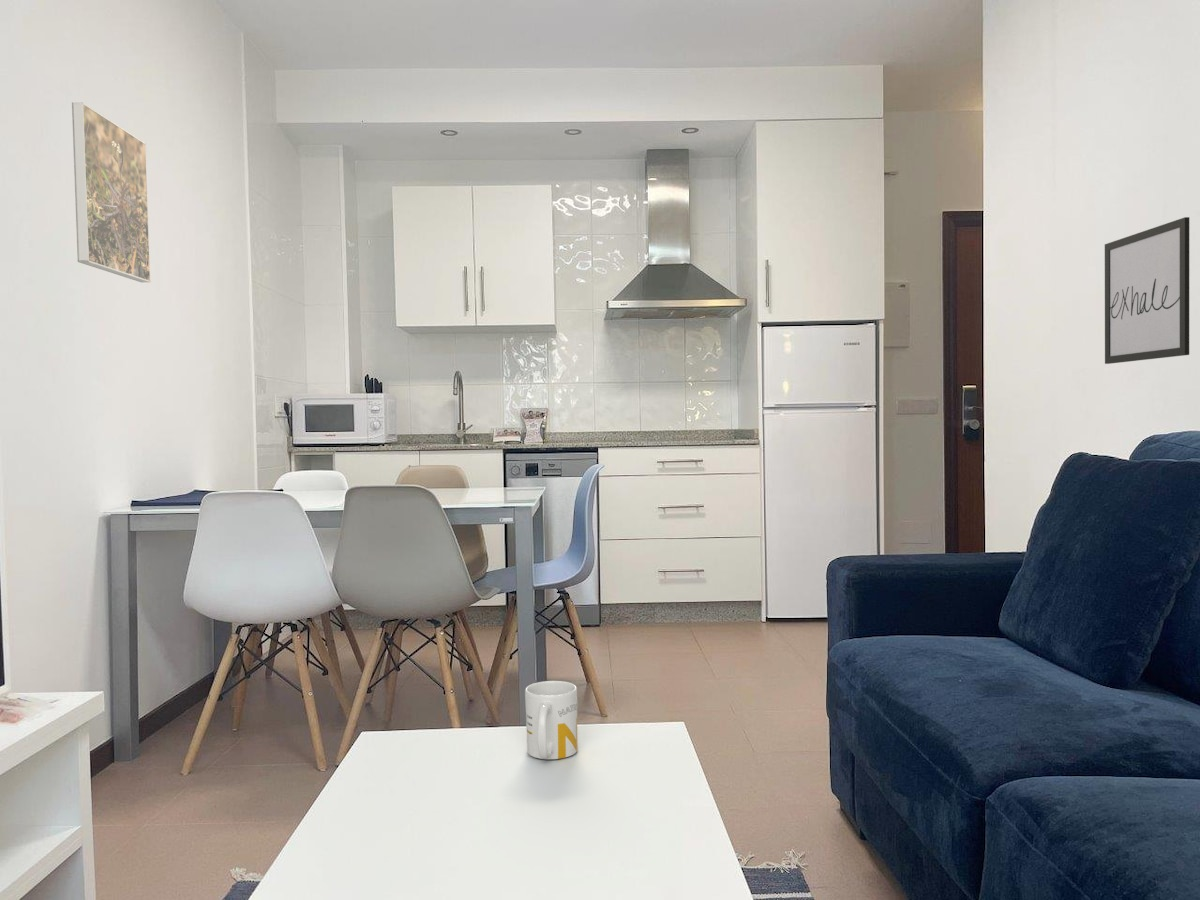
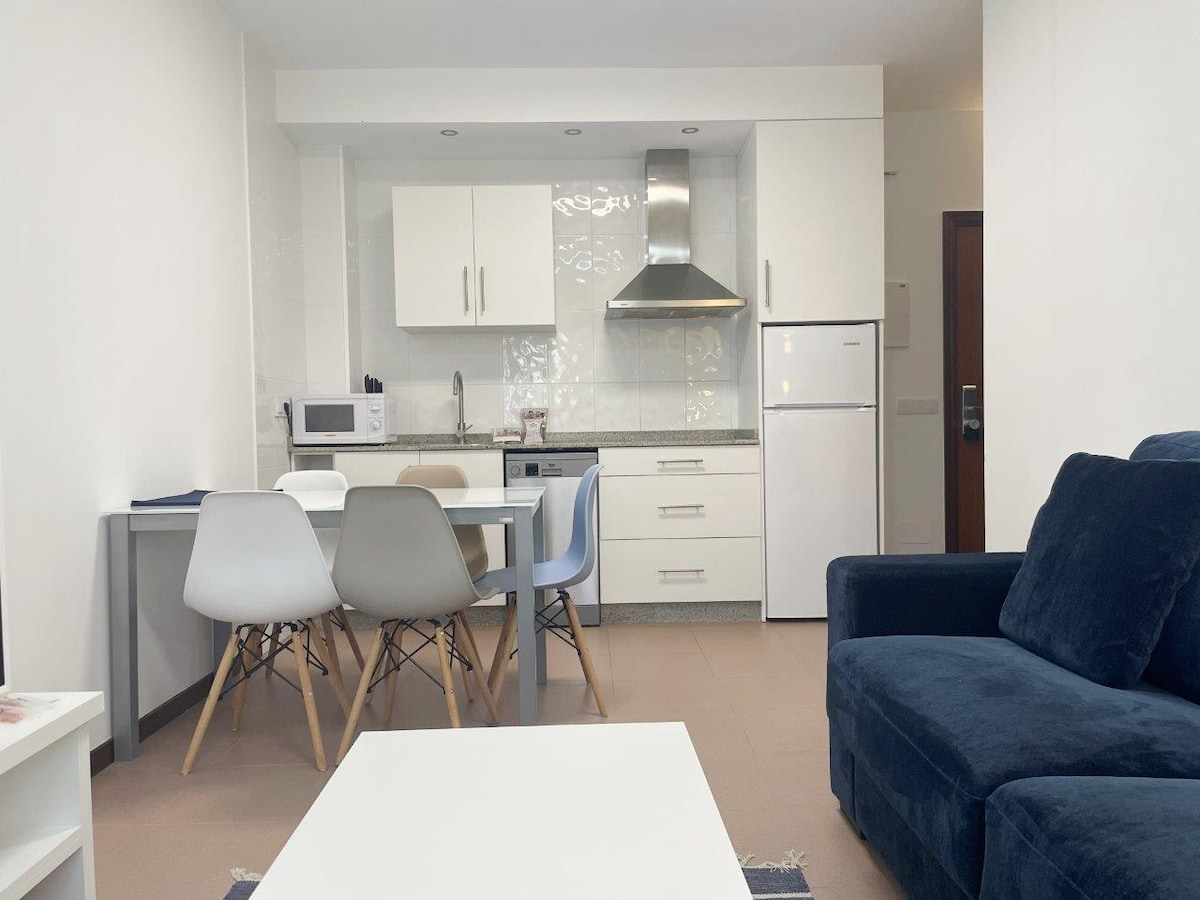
- wall art (1144, 295)
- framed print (113, 198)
- mug (553, 722)
